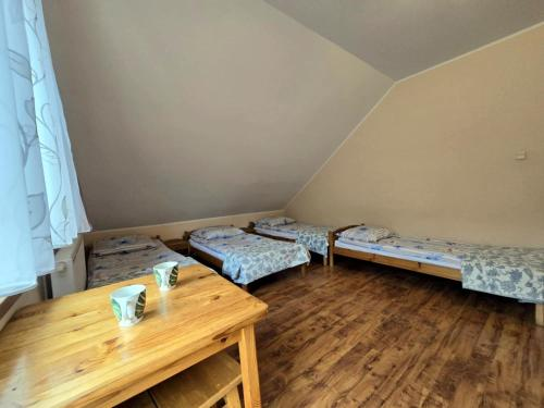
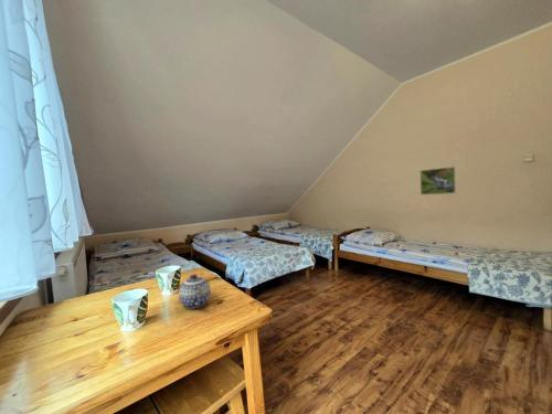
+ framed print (437, 181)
+ teapot (194, 289)
